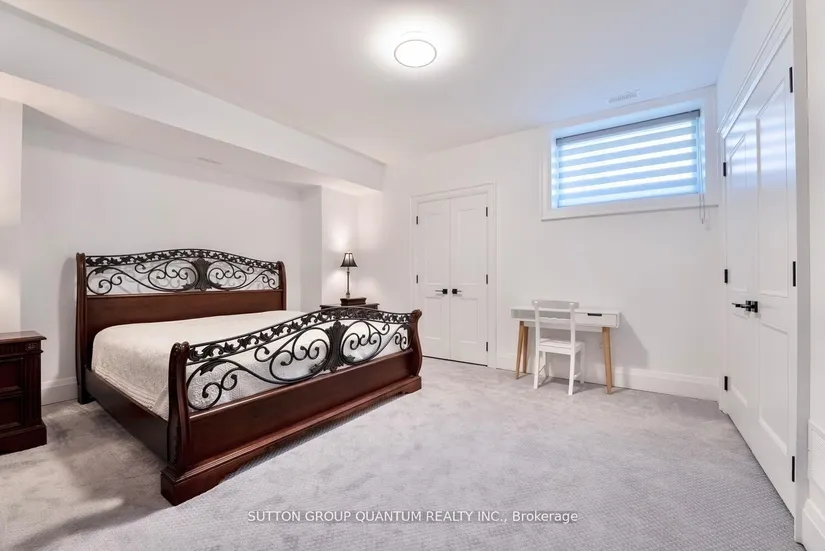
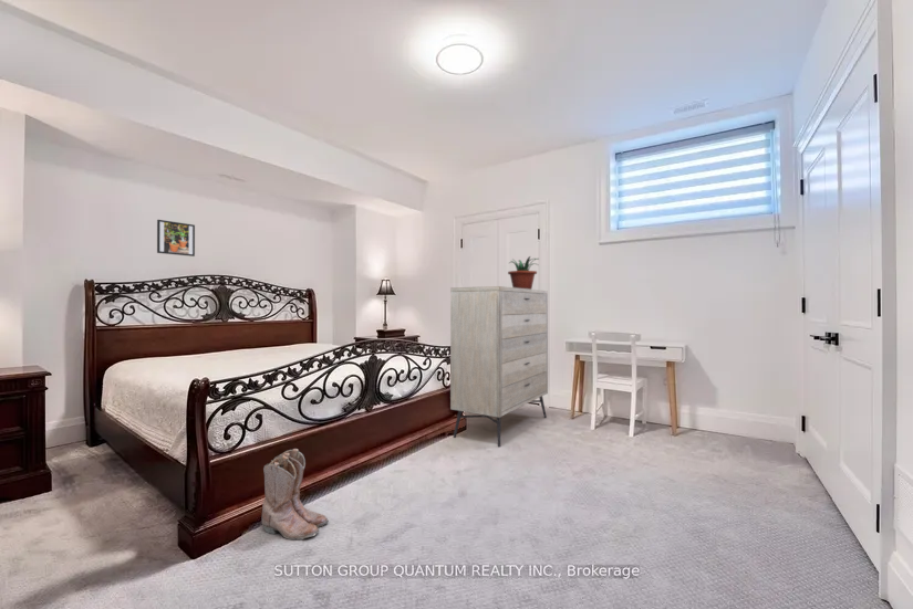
+ dresser (504, 357)
+ potted plant (523, 273)
+ boots (295, 490)
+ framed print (176, 238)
